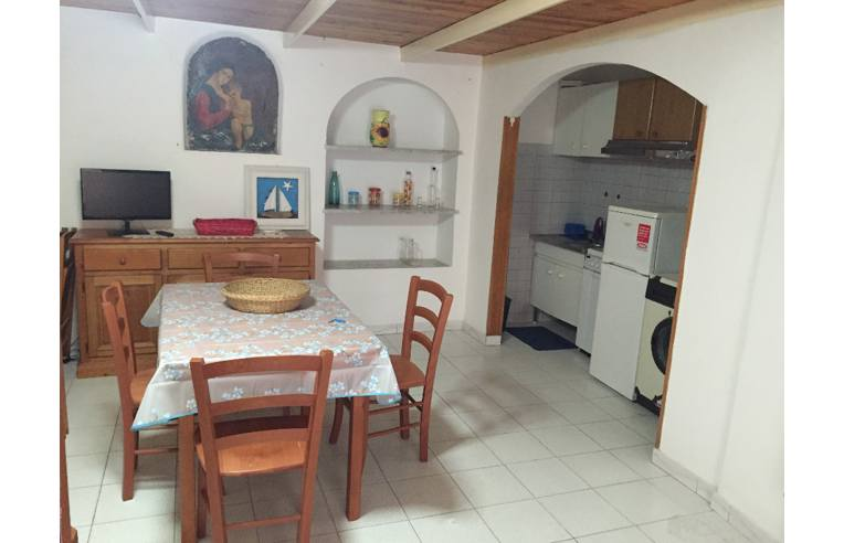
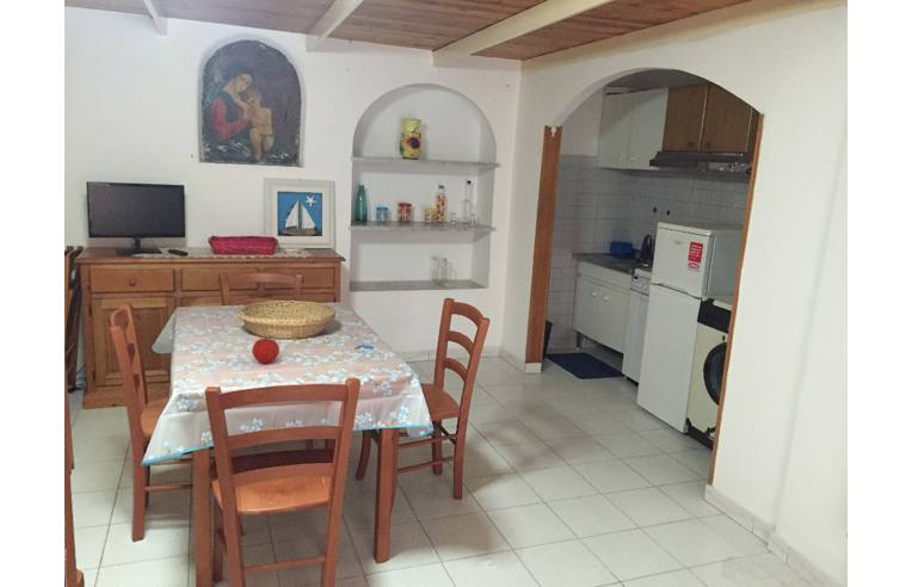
+ fruit (265, 350)
